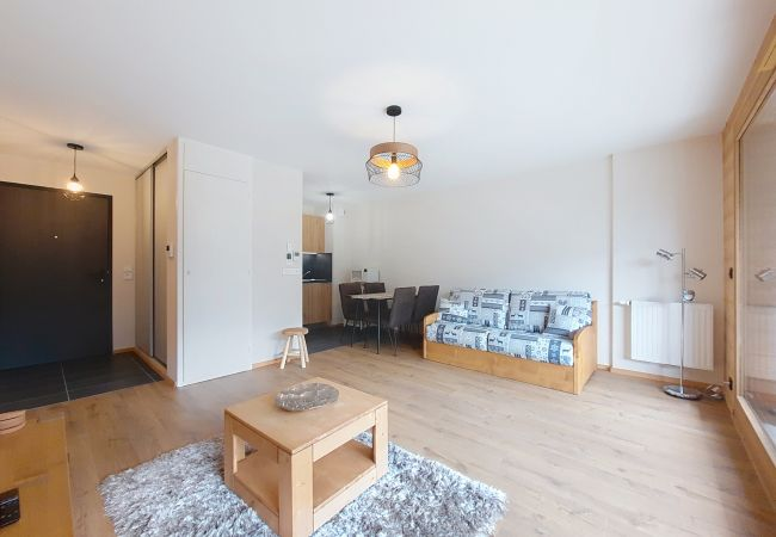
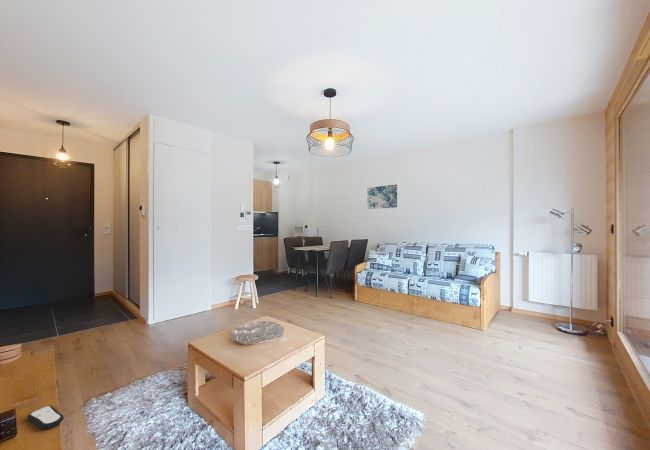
+ wall art (381, 197)
+ remote control (46, 417)
